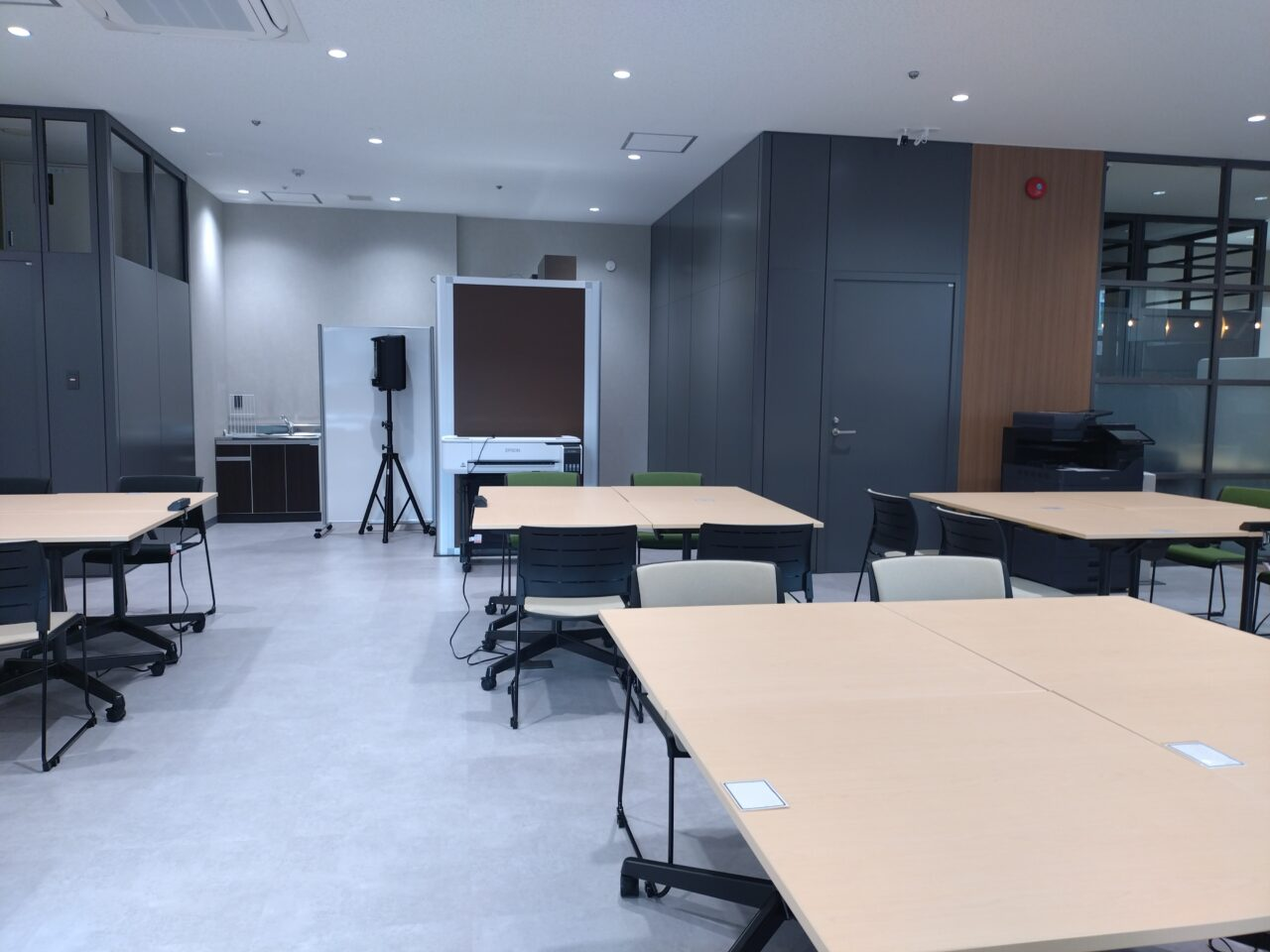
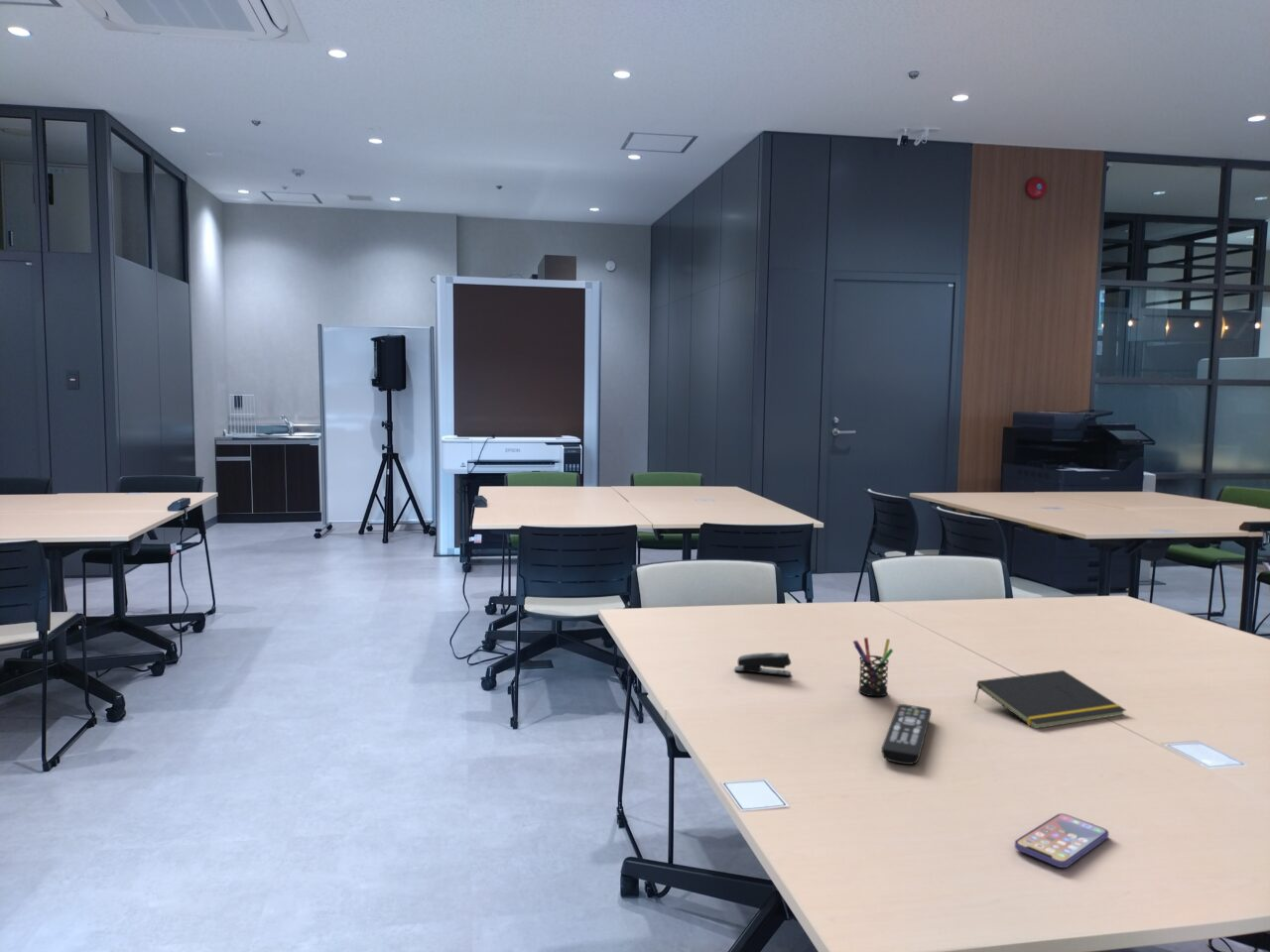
+ notepad (1050, 697)
+ smartphone (1062, 839)
+ remote control (907, 732)
+ pen holder (875, 664)
+ stapler (762, 661)
